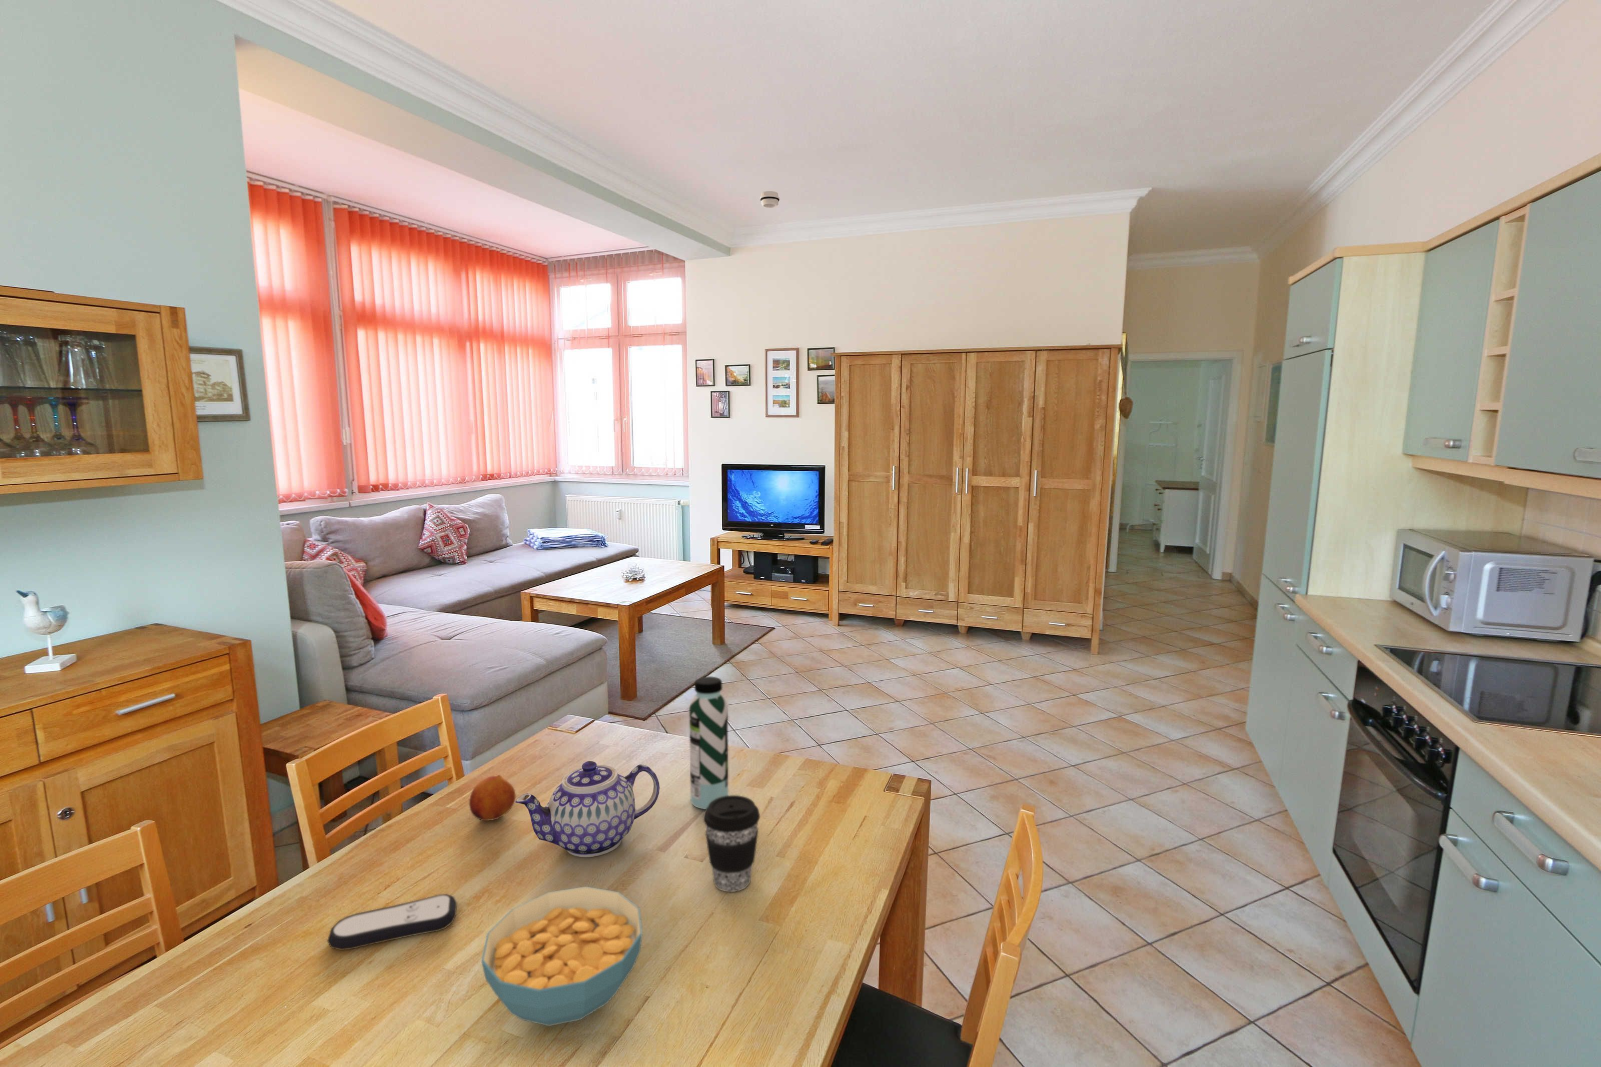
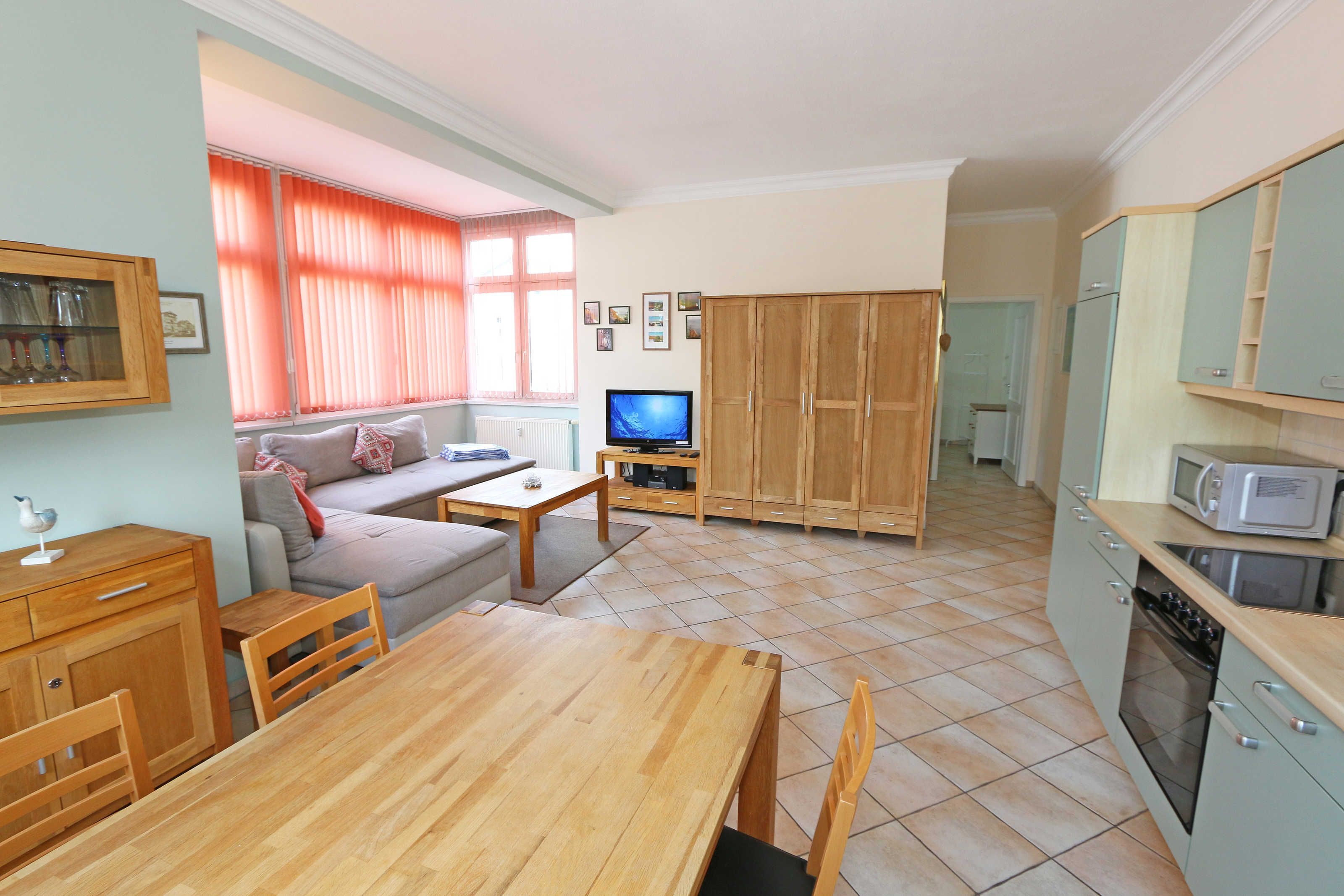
- coffee cup (731, 844)
- teapot (591, 803)
- cereal bowl (566, 967)
- water bottle (709, 741)
- remote control (394, 922)
- fruit (492, 797)
- smoke detector (770, 200)
